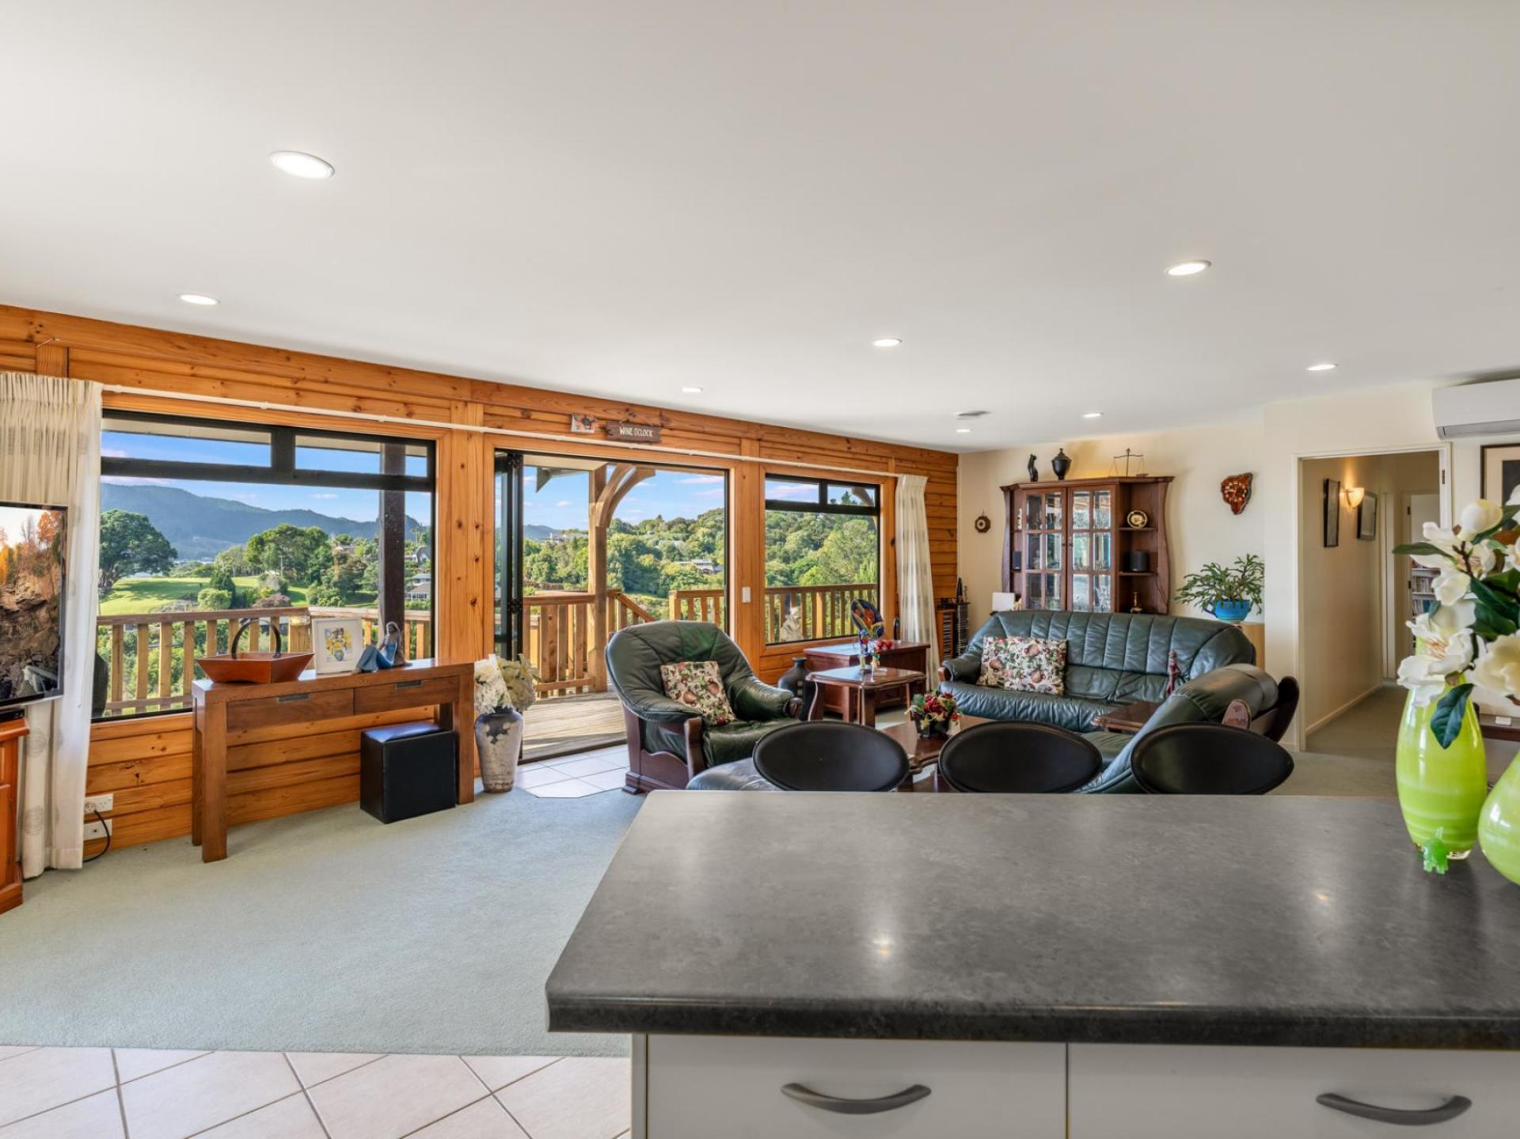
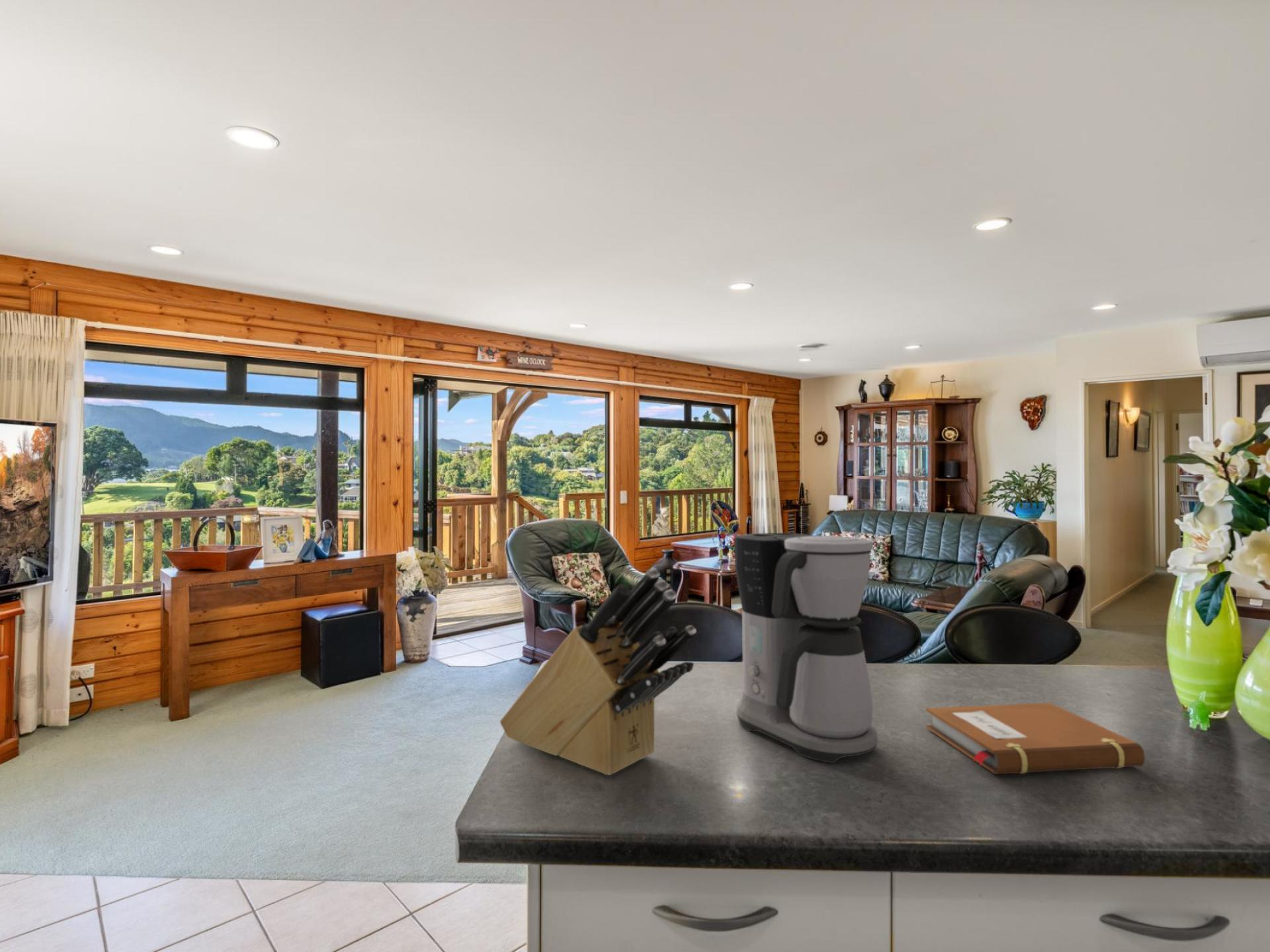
+ knife block (593, 659)
+ notebook (1023, 736)
+ coffee maker (792, 635)
